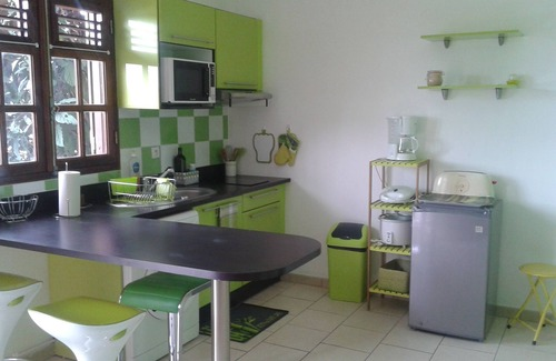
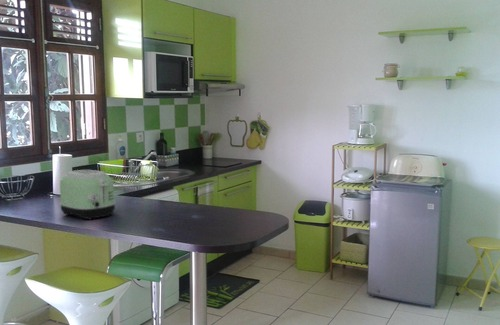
+ toaster (88, 193)
